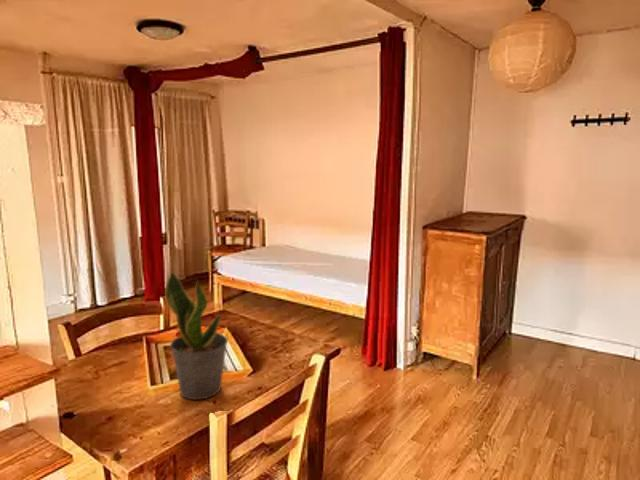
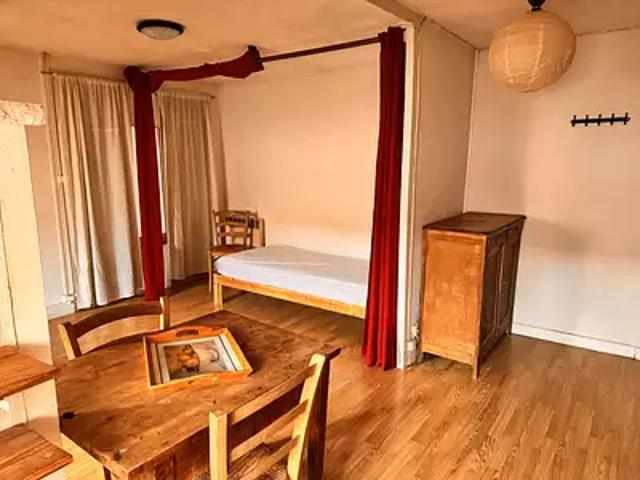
- potted plant (199, 331)
